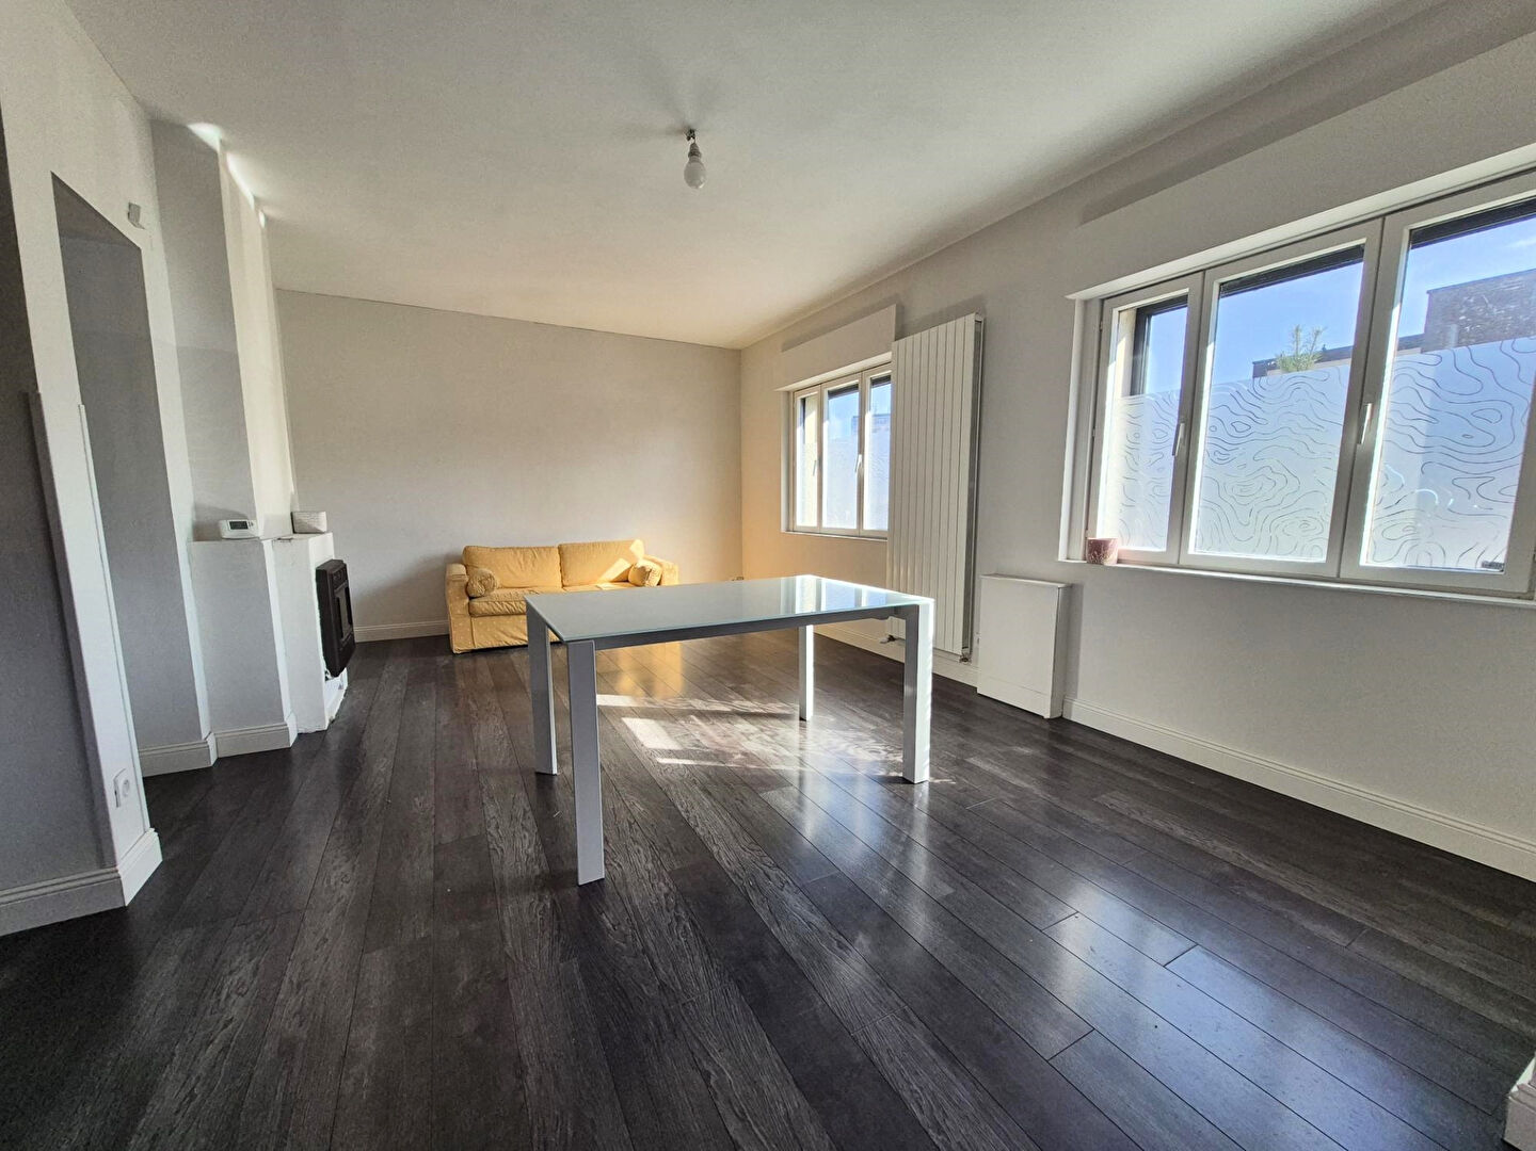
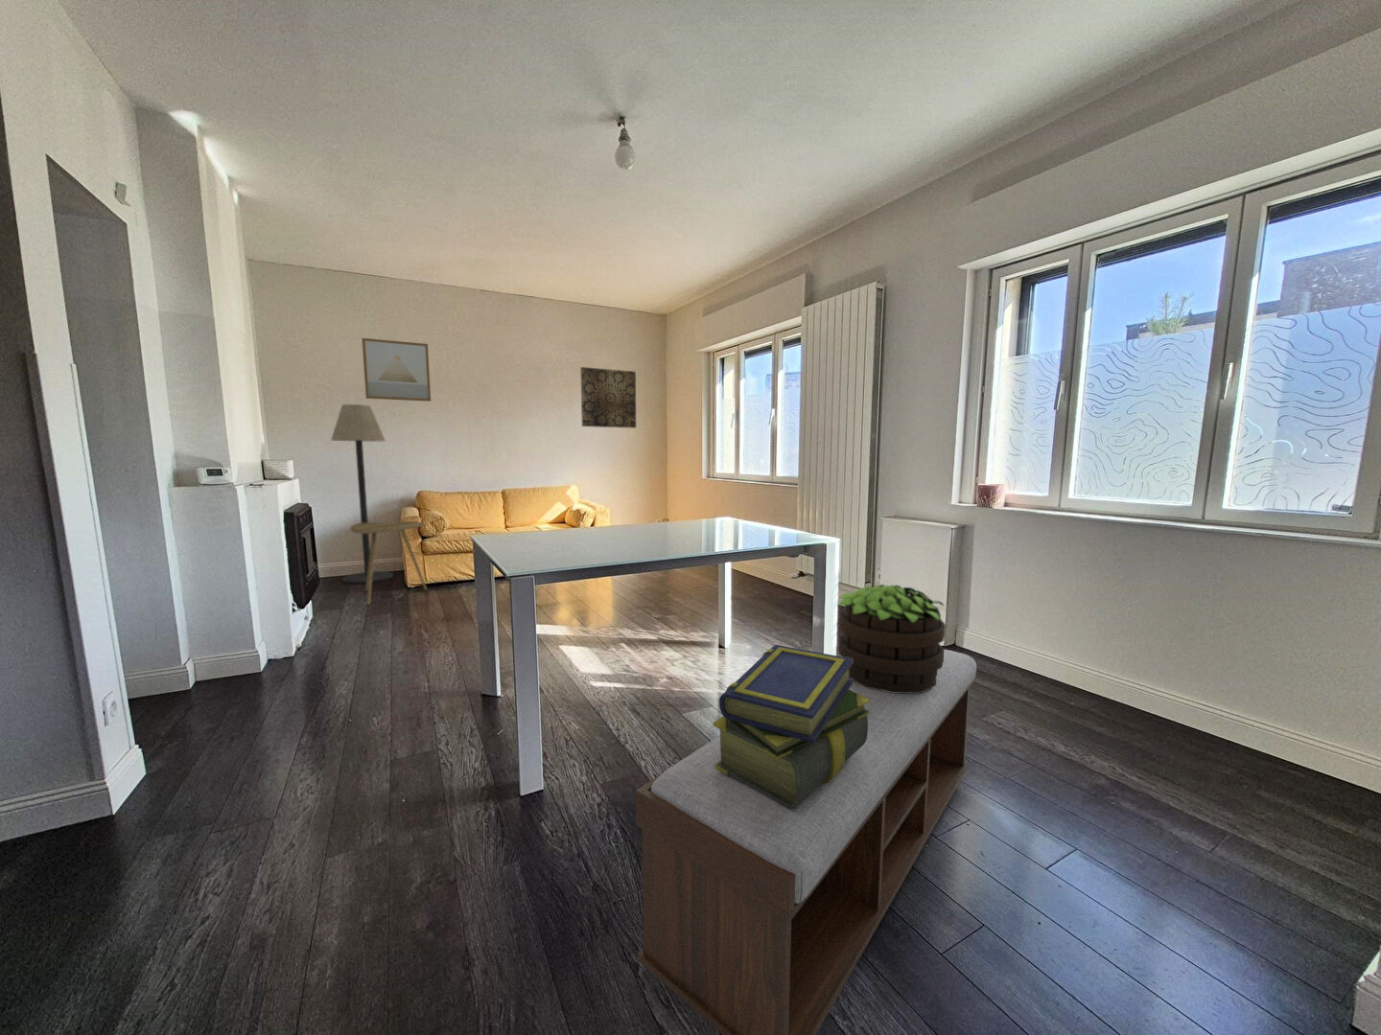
+ stack of books (793, 715)
+ side table (373, 561)
+ potted plant (889, 629)
+ wall art (397, 370)
+ bench (846, 781)
+ wall art (609, 398)
+ floor lamp (361, 494)
